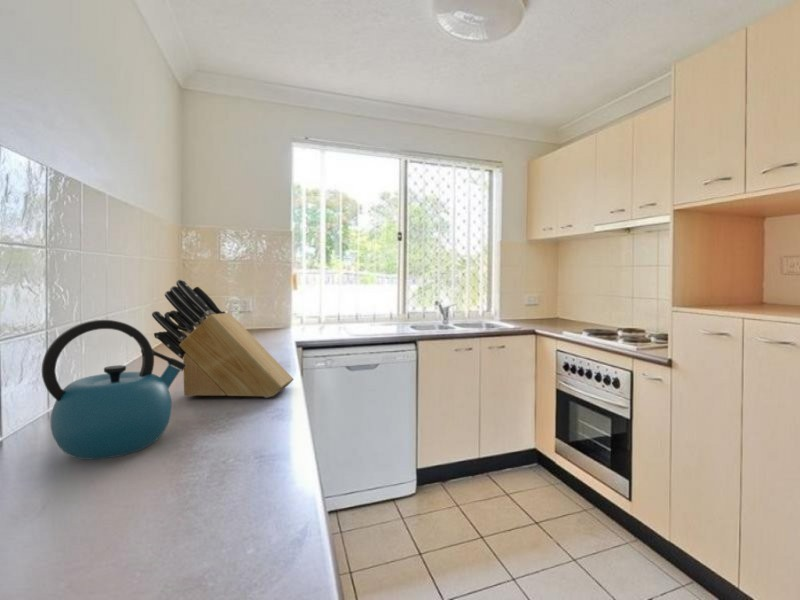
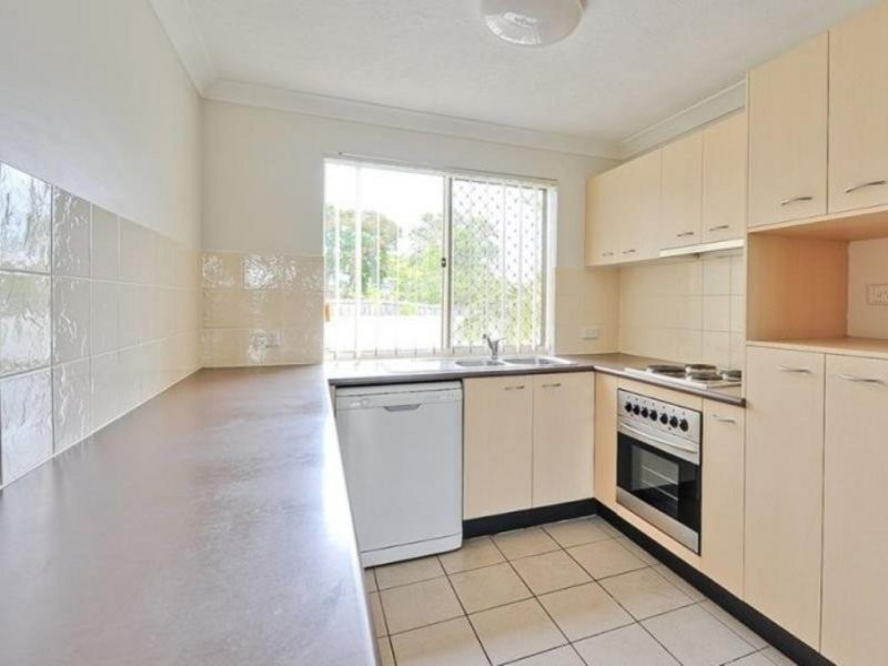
- kettle (122, 382)
- knife block (224, 336)
